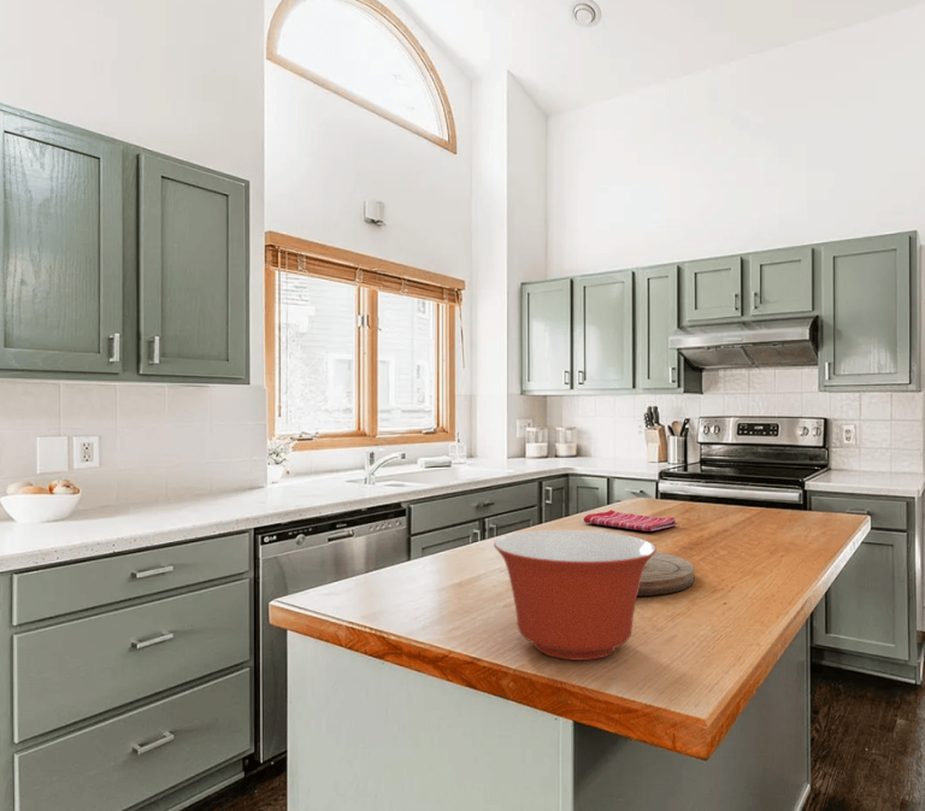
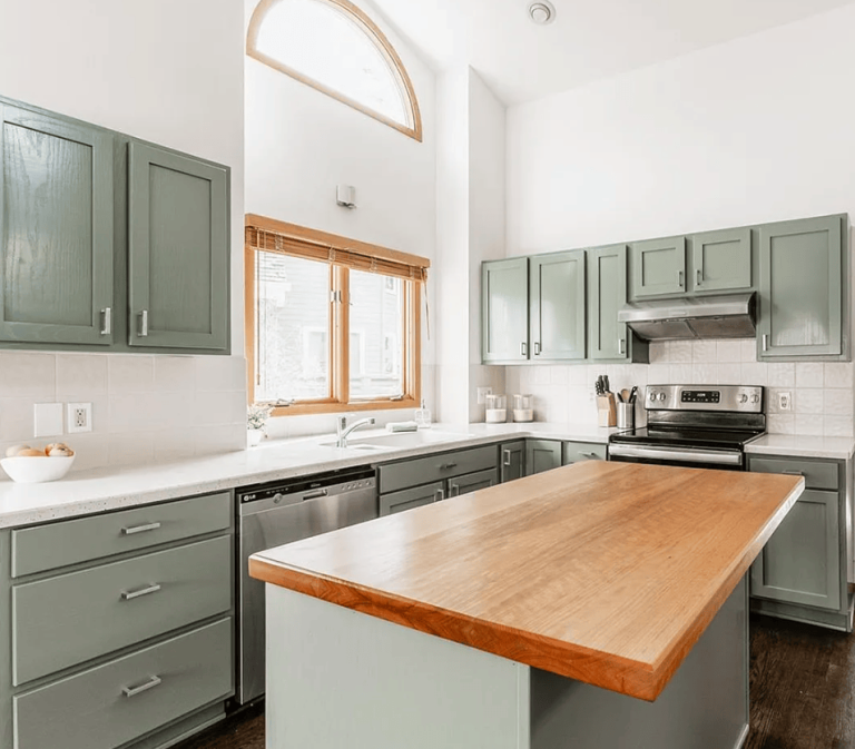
- cutting board (641, 576)
- mixing bowl (573, 594)
- dish towel (629, 519)
